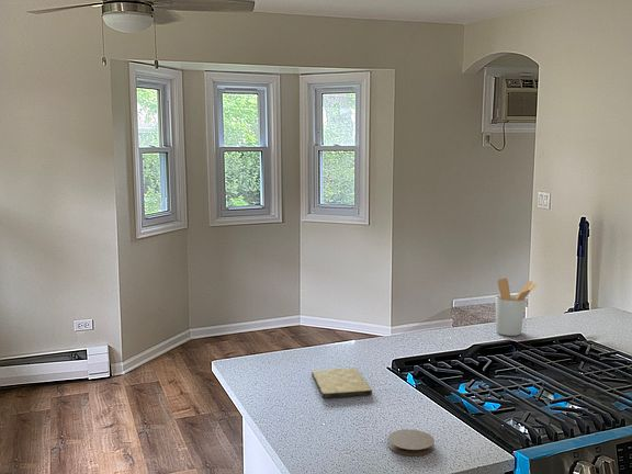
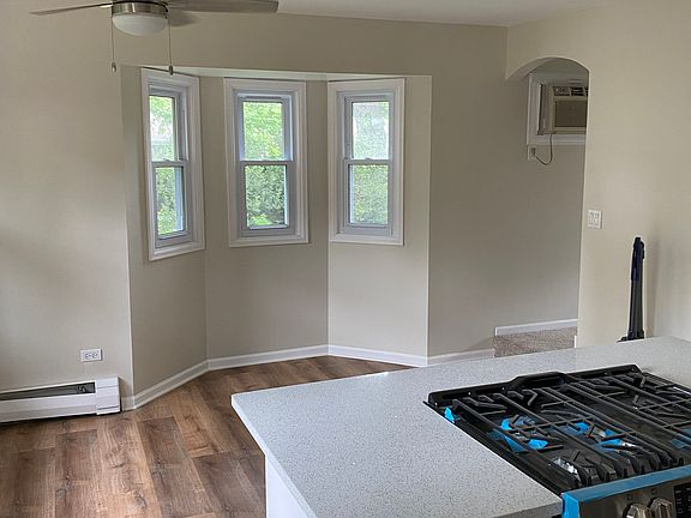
- cutting board (340, 381)
- utensil holder (516, 306)
- coaster (410, 441)
